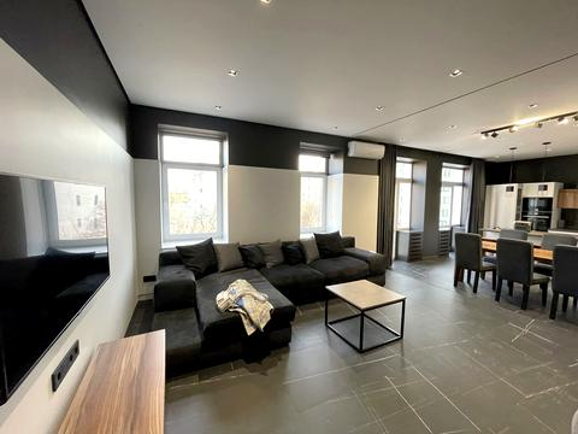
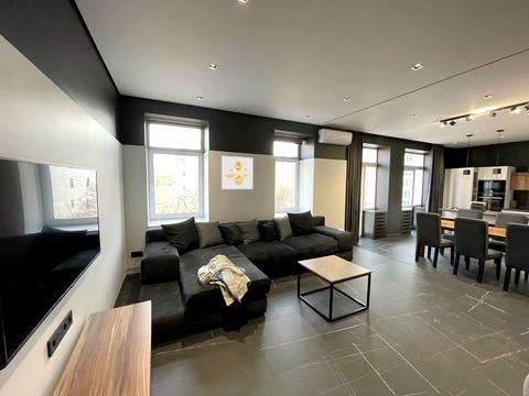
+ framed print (237, 173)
